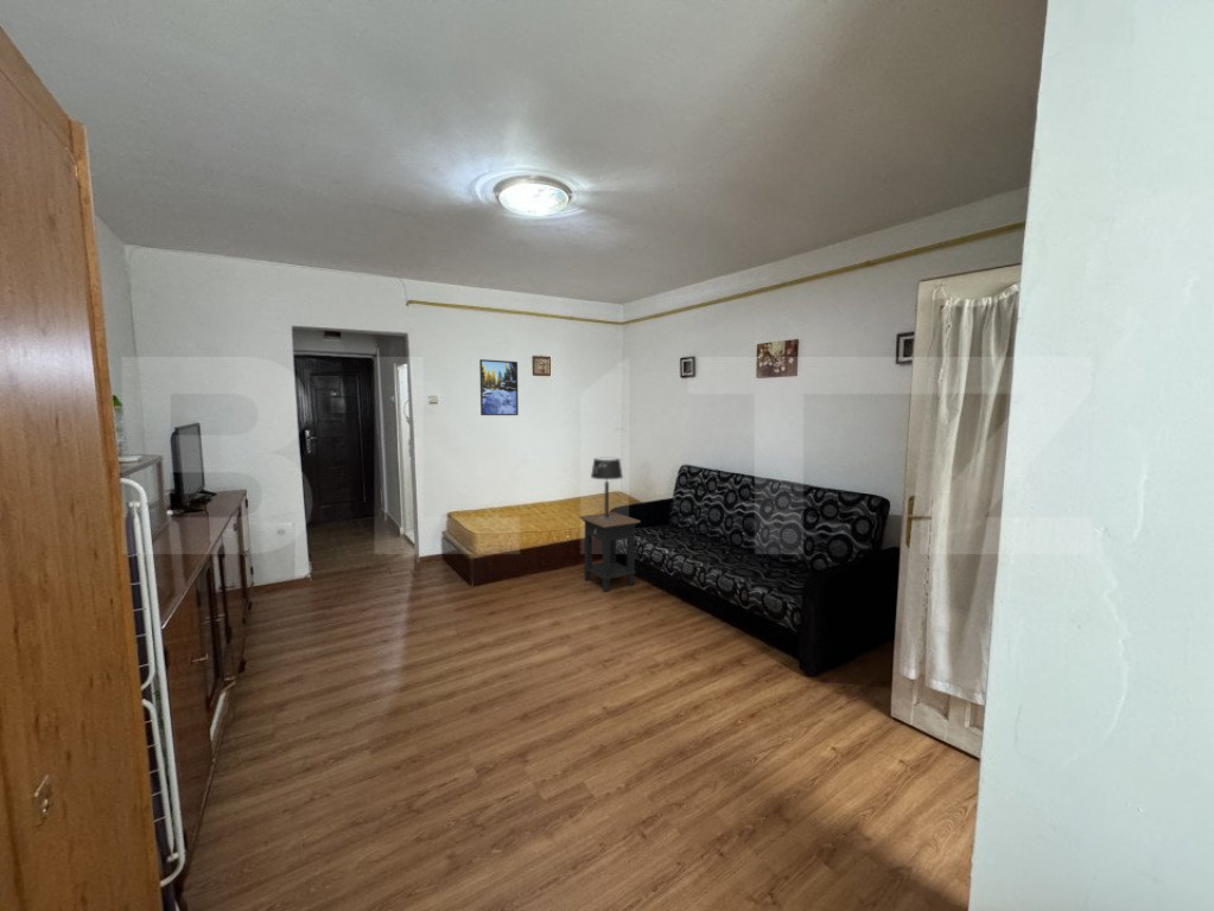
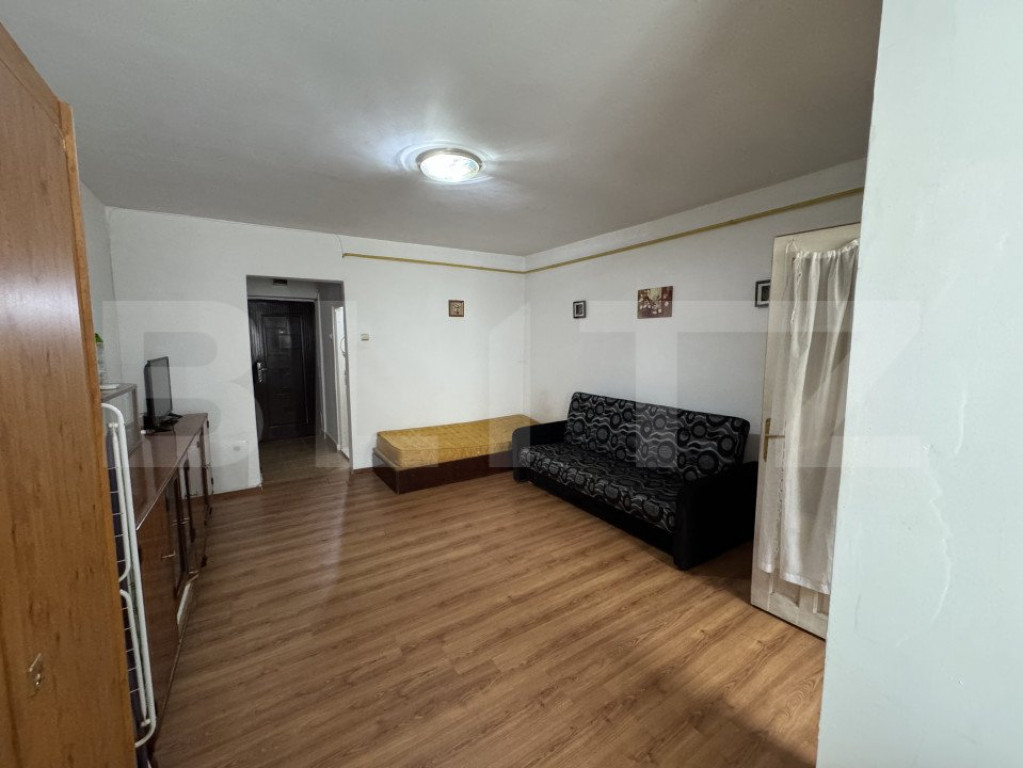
- side table (609, 549)
- table lamp (606, 488)
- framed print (498, 388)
